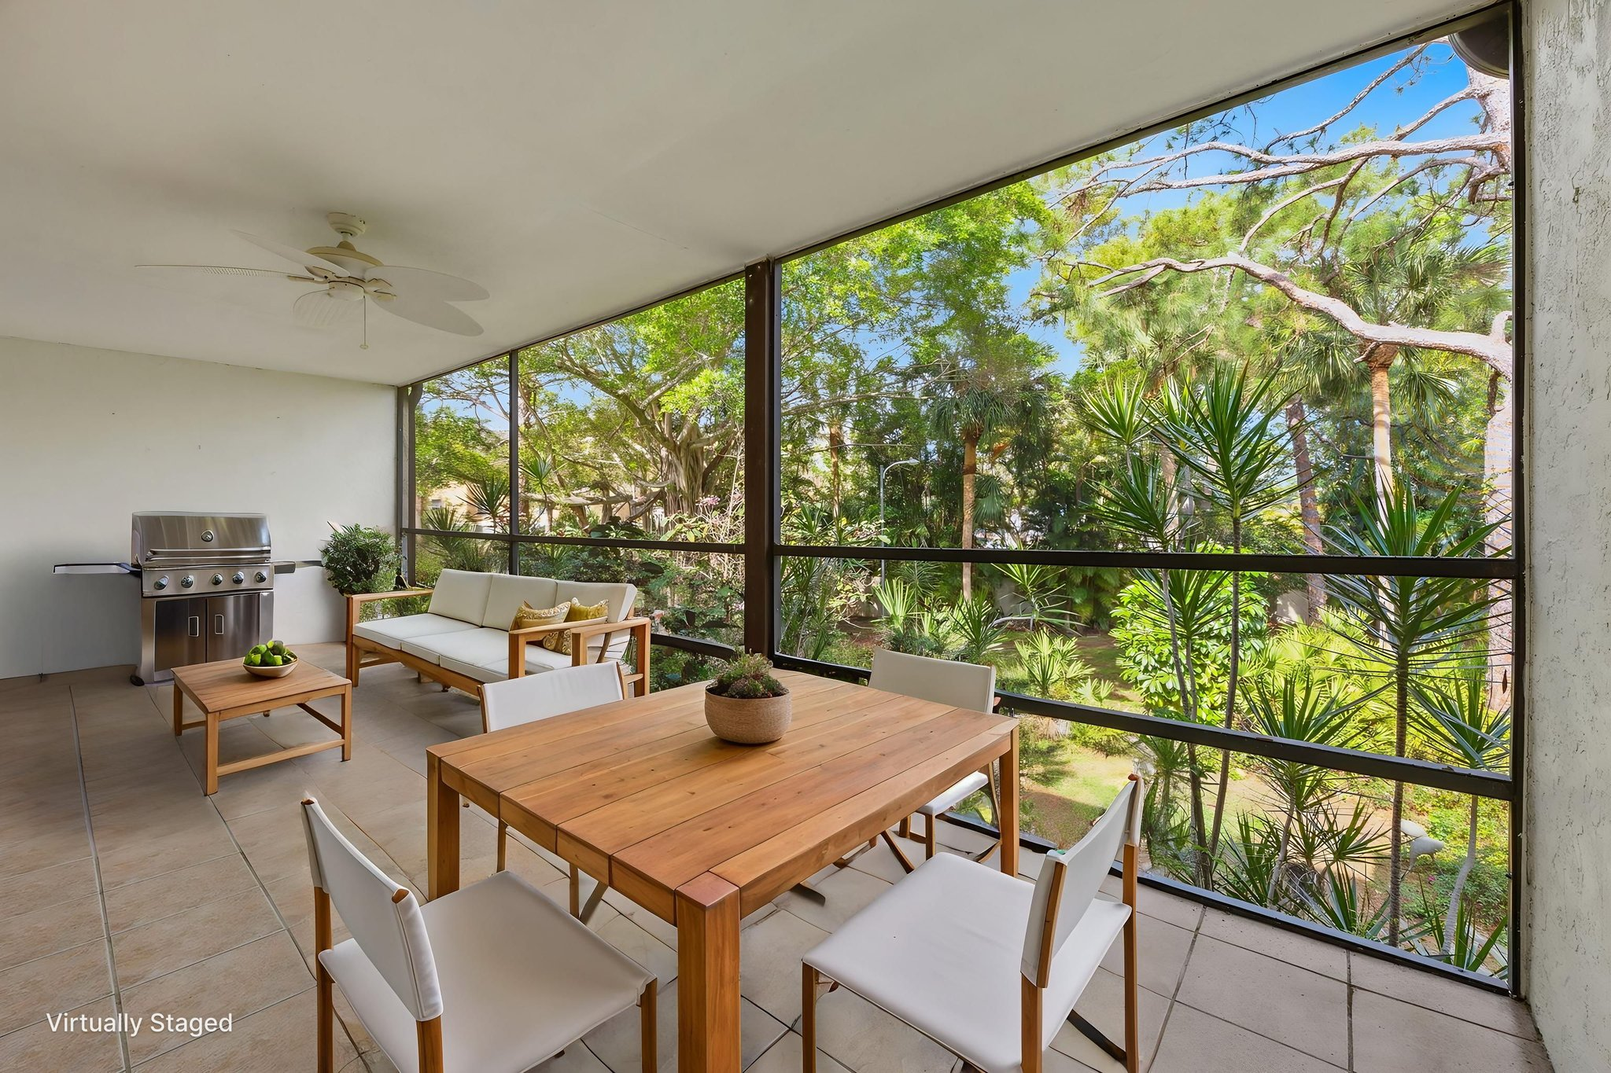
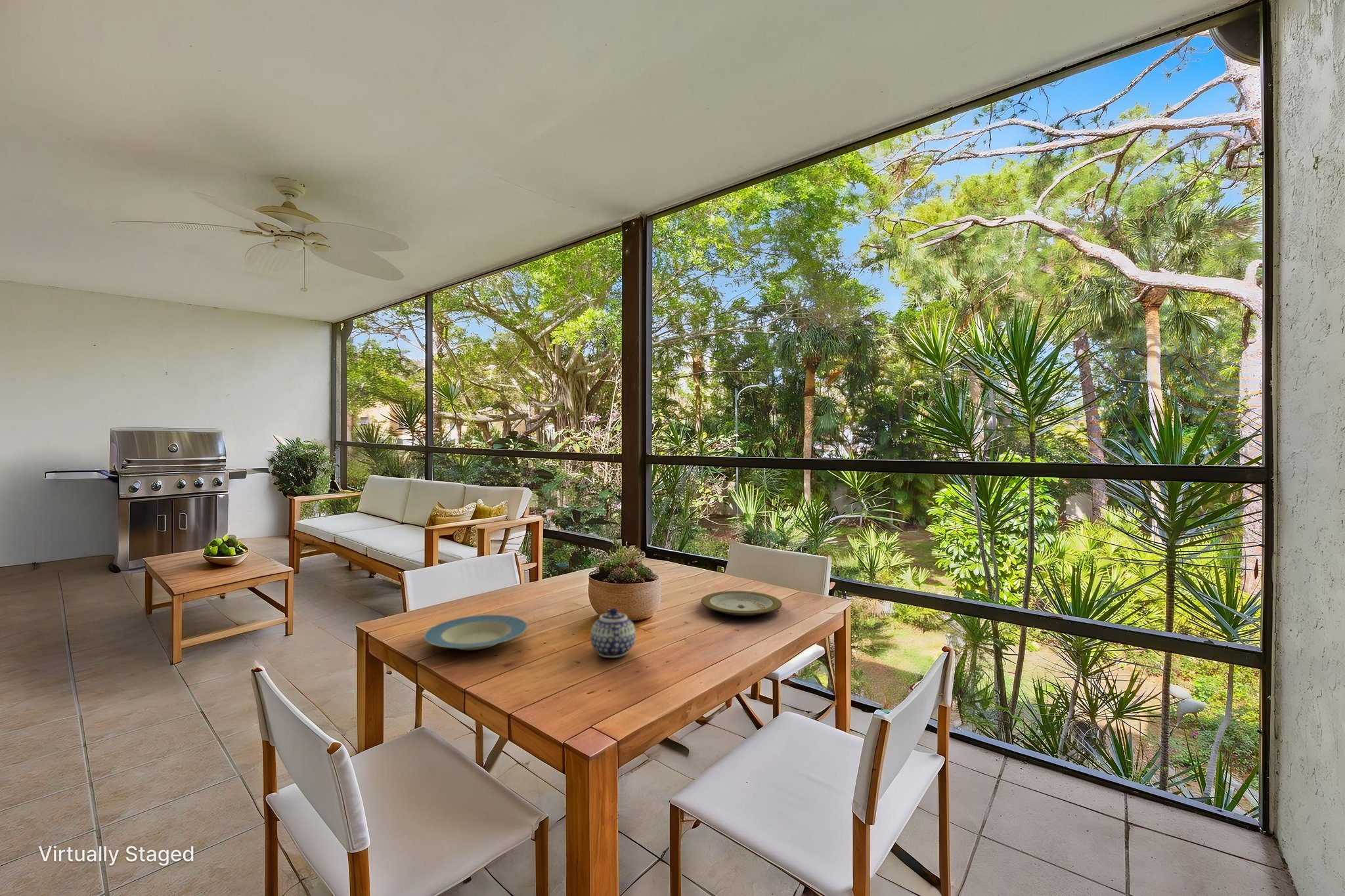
+ teapot (613, 630)
+ plate (477, 635)
+ plate (741, 605)
